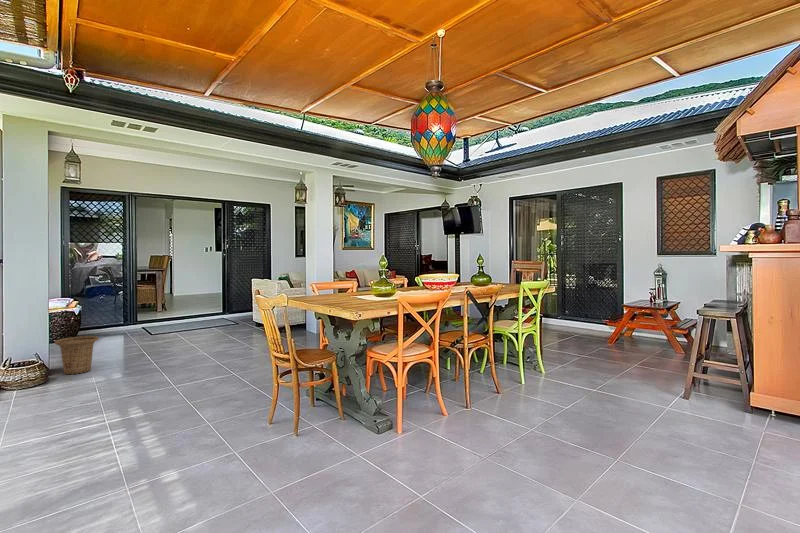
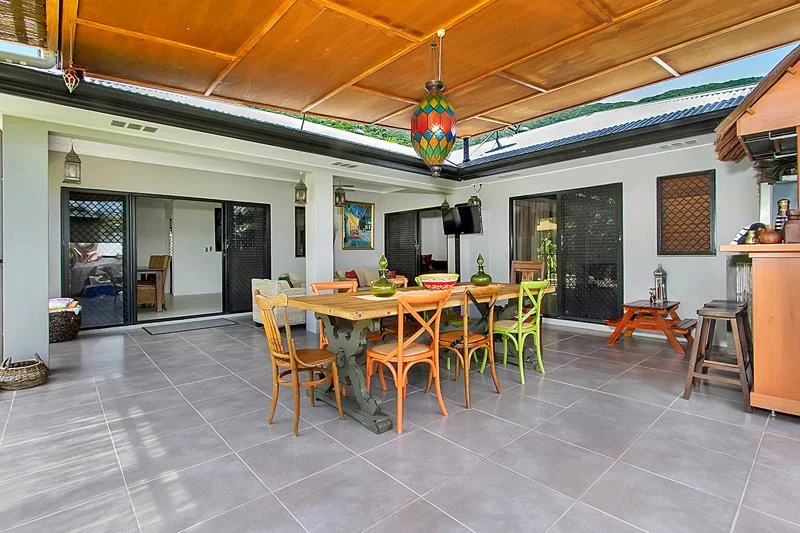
- basket (77, 355)
